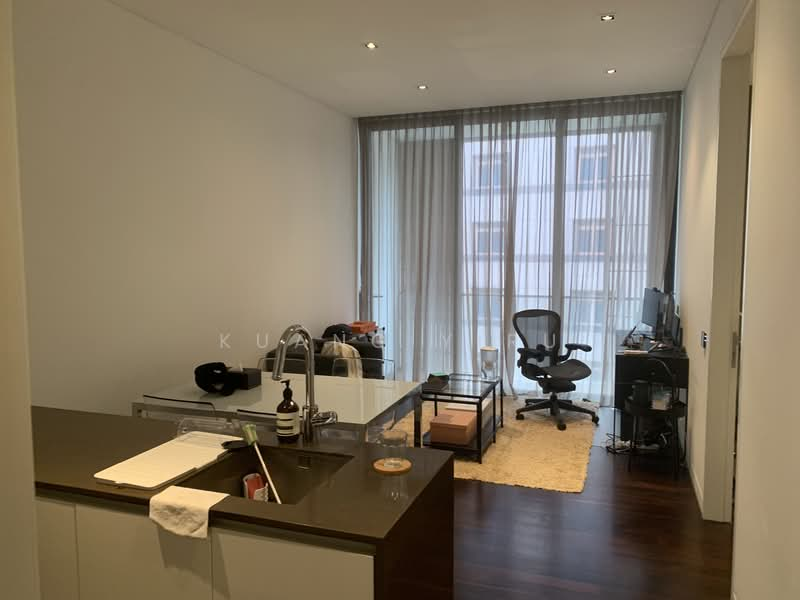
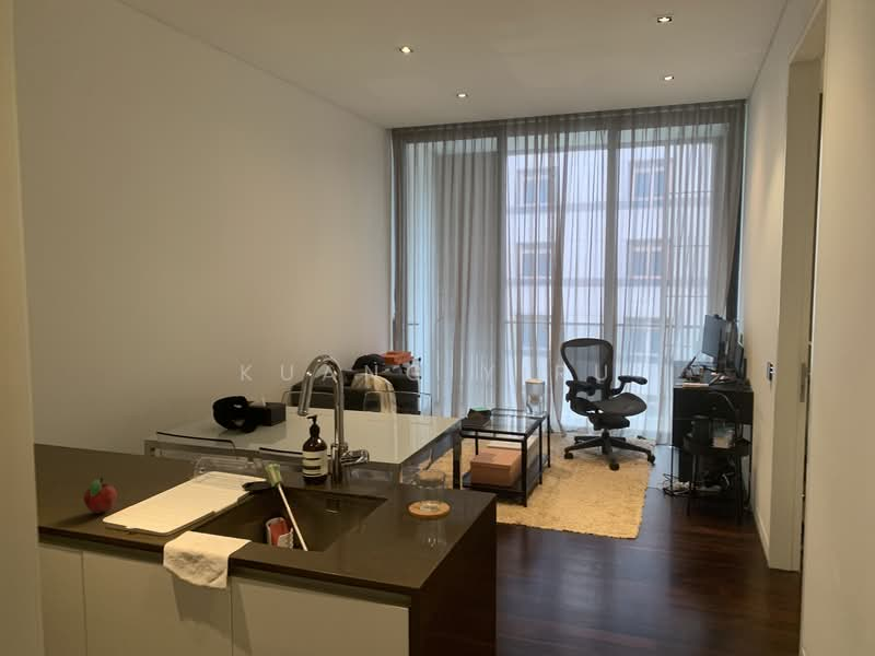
+ fruit (98, 495)
